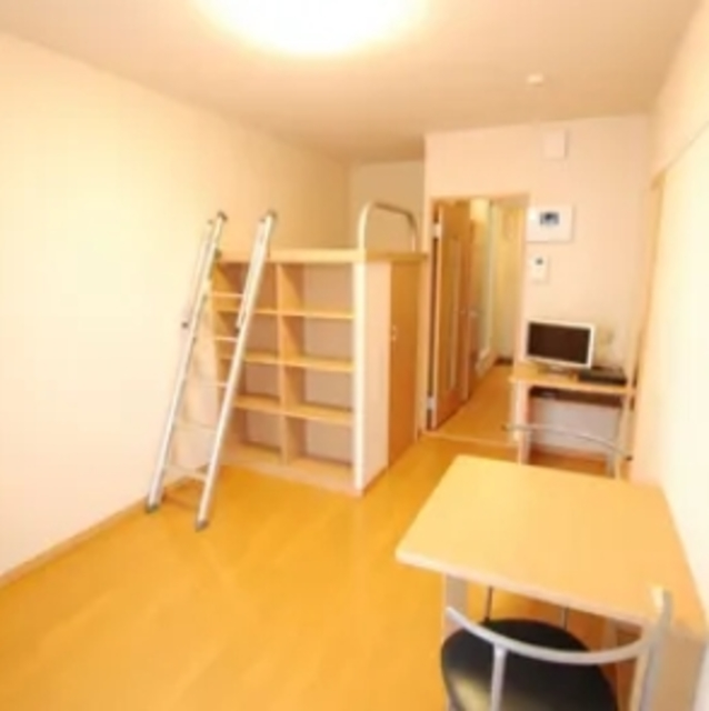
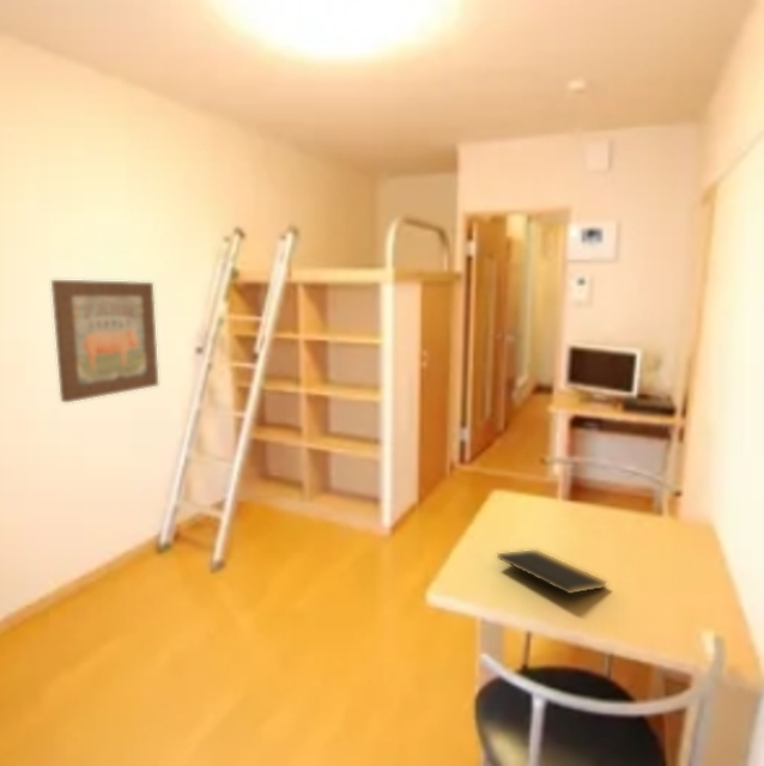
+ notepad (550, 570)
+ wall art (110, 338)
